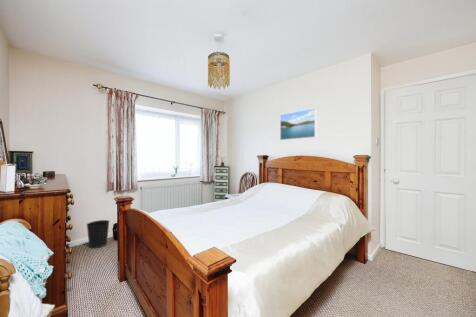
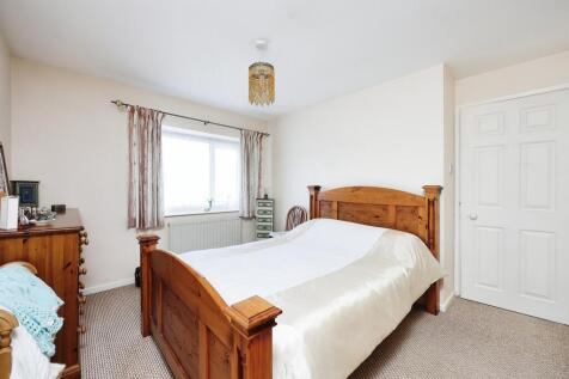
- wastebasket (98, 233)
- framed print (296, 125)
